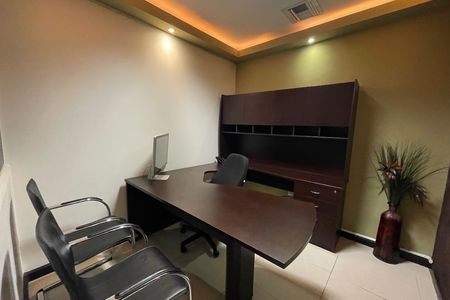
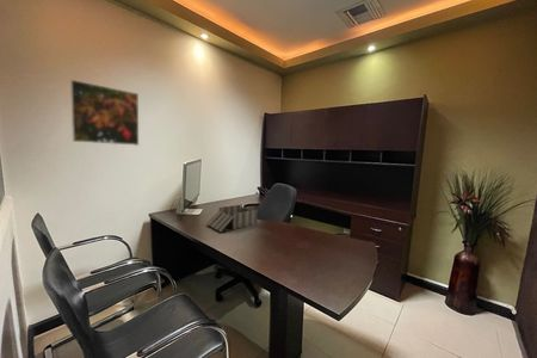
+ desk organizer (232, 216)
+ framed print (107, 116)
